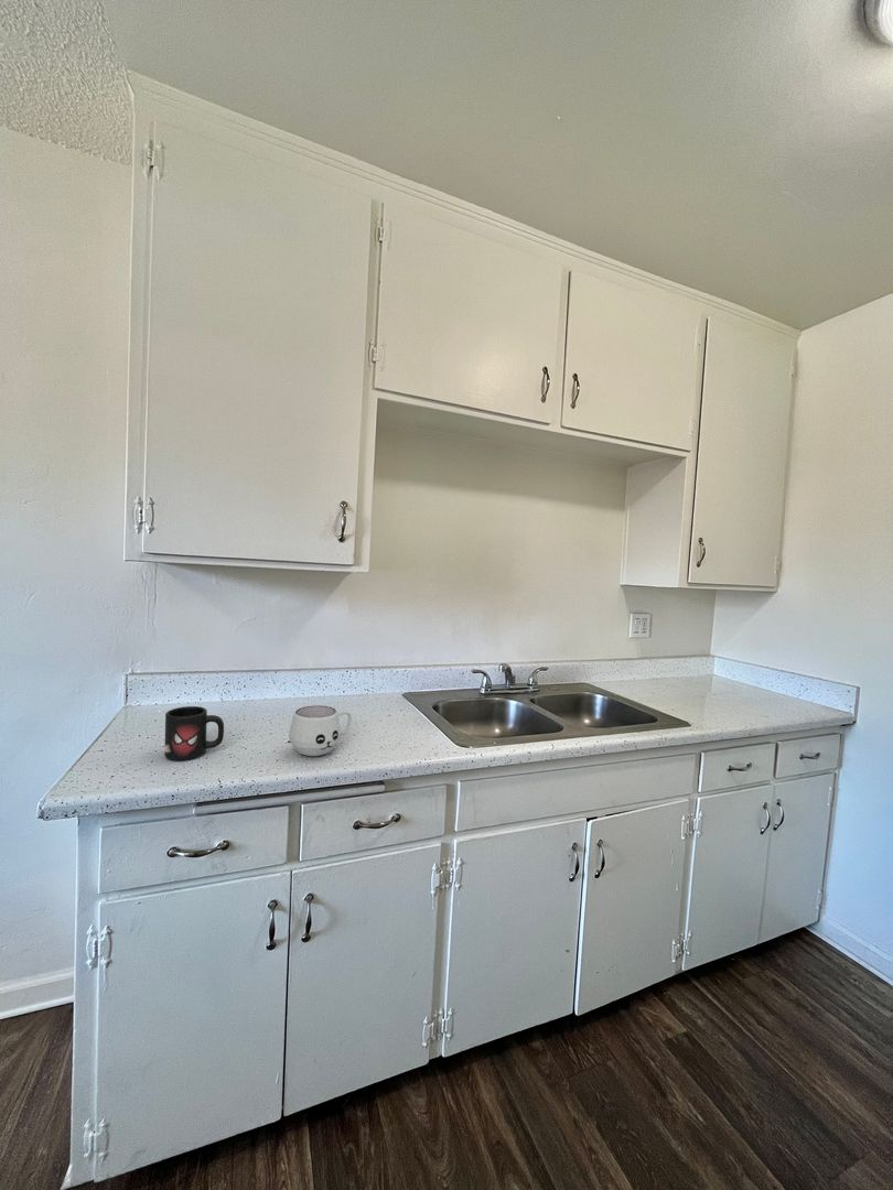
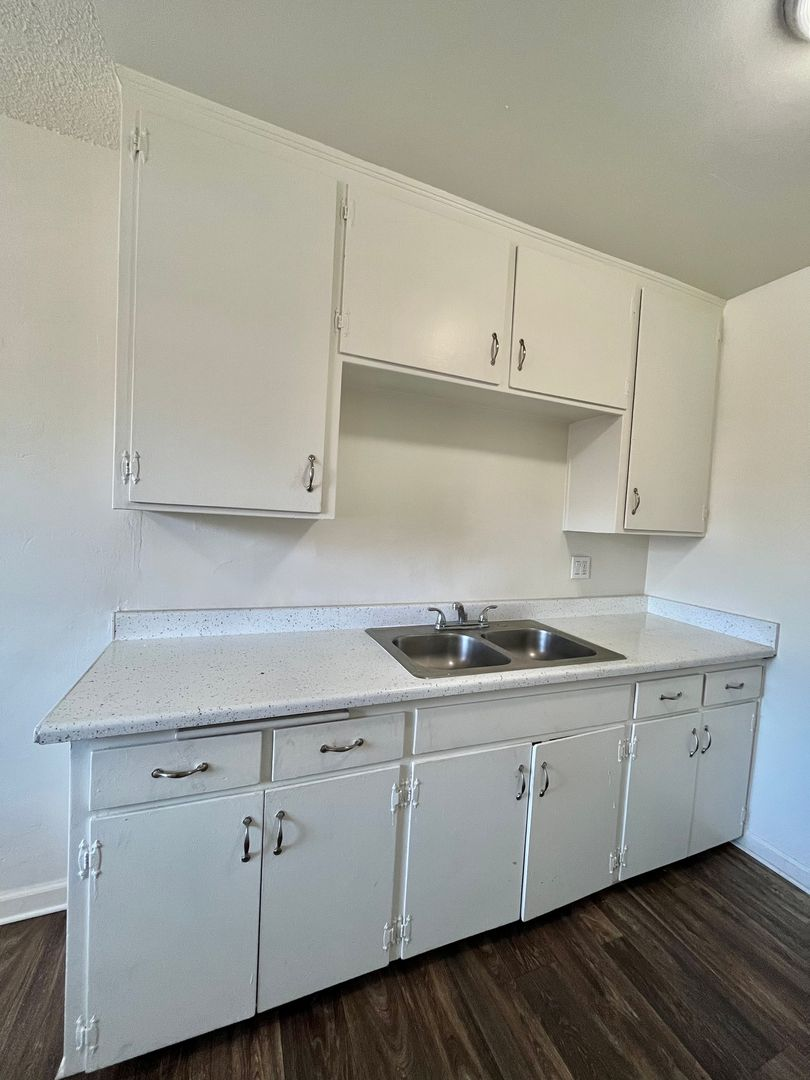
- mug (194, 732)
- mug (323, 729)
